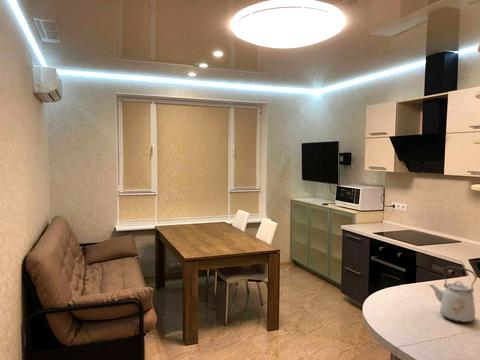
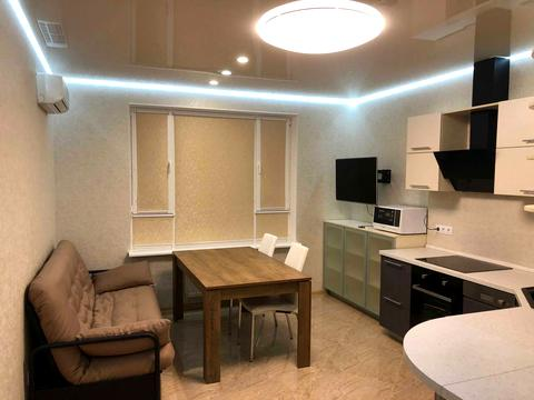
- kettle (451, 291)
